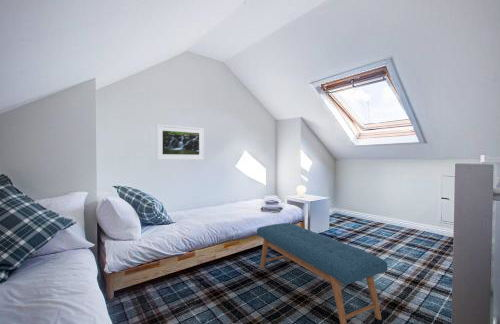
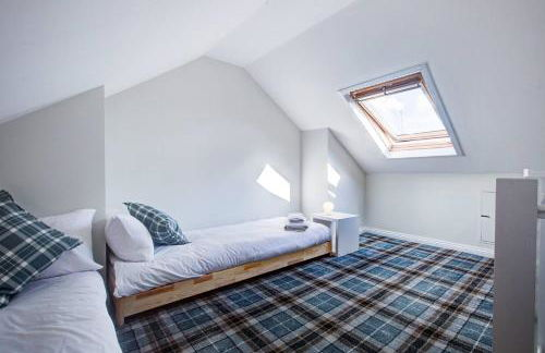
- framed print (181, 143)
- bench (309, 263)
